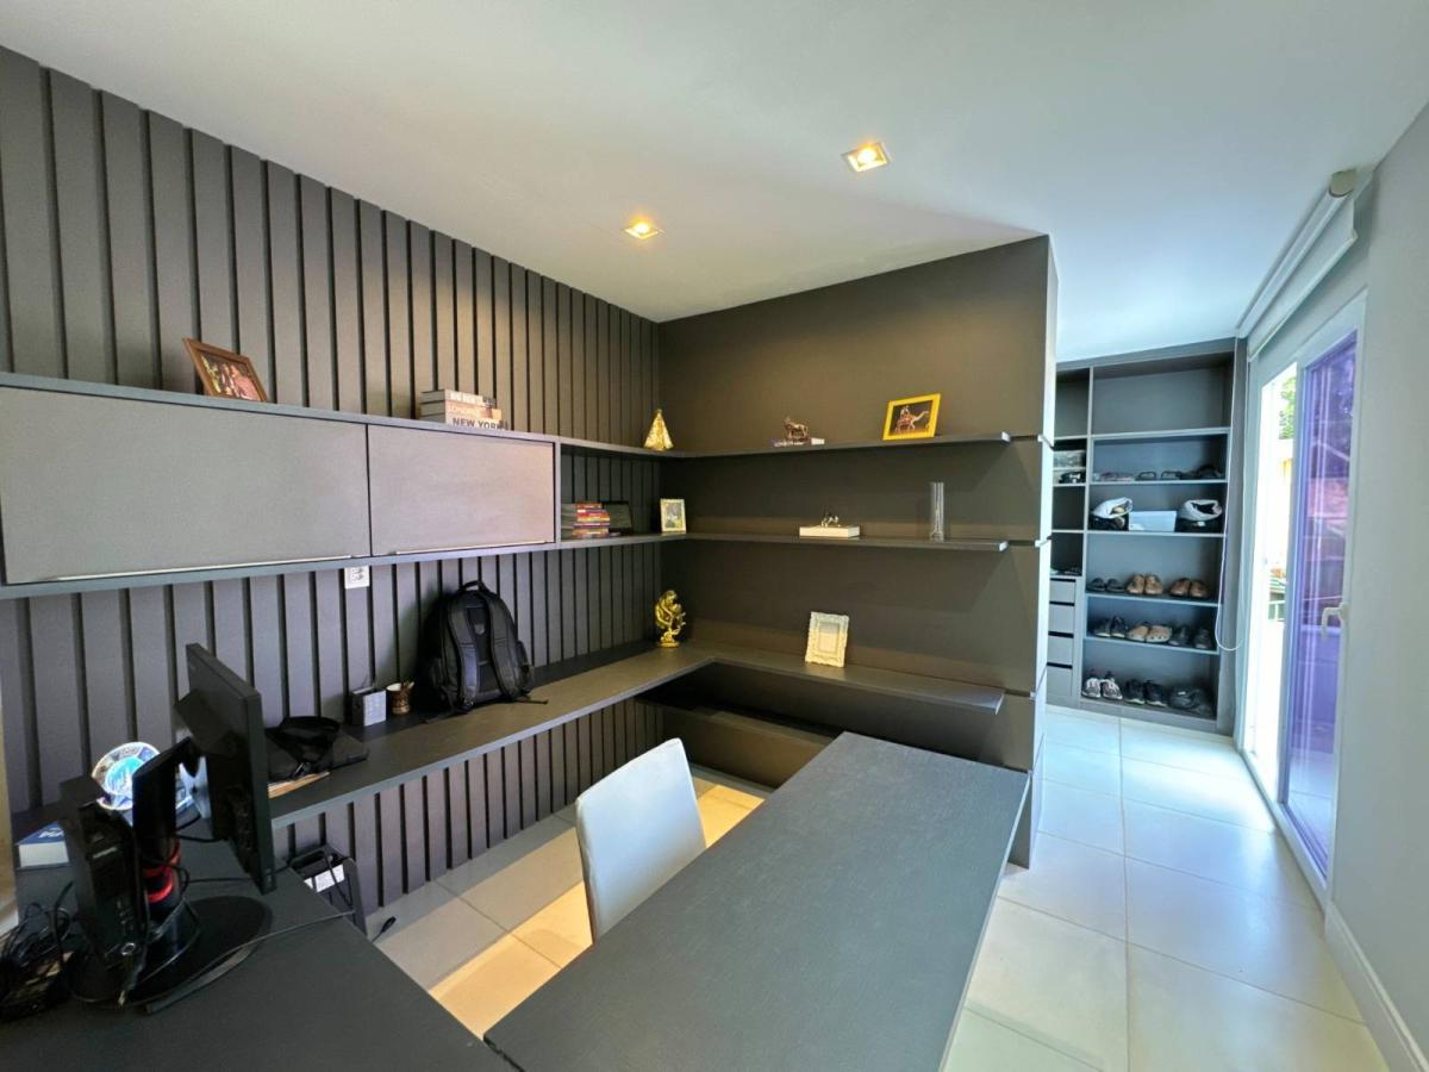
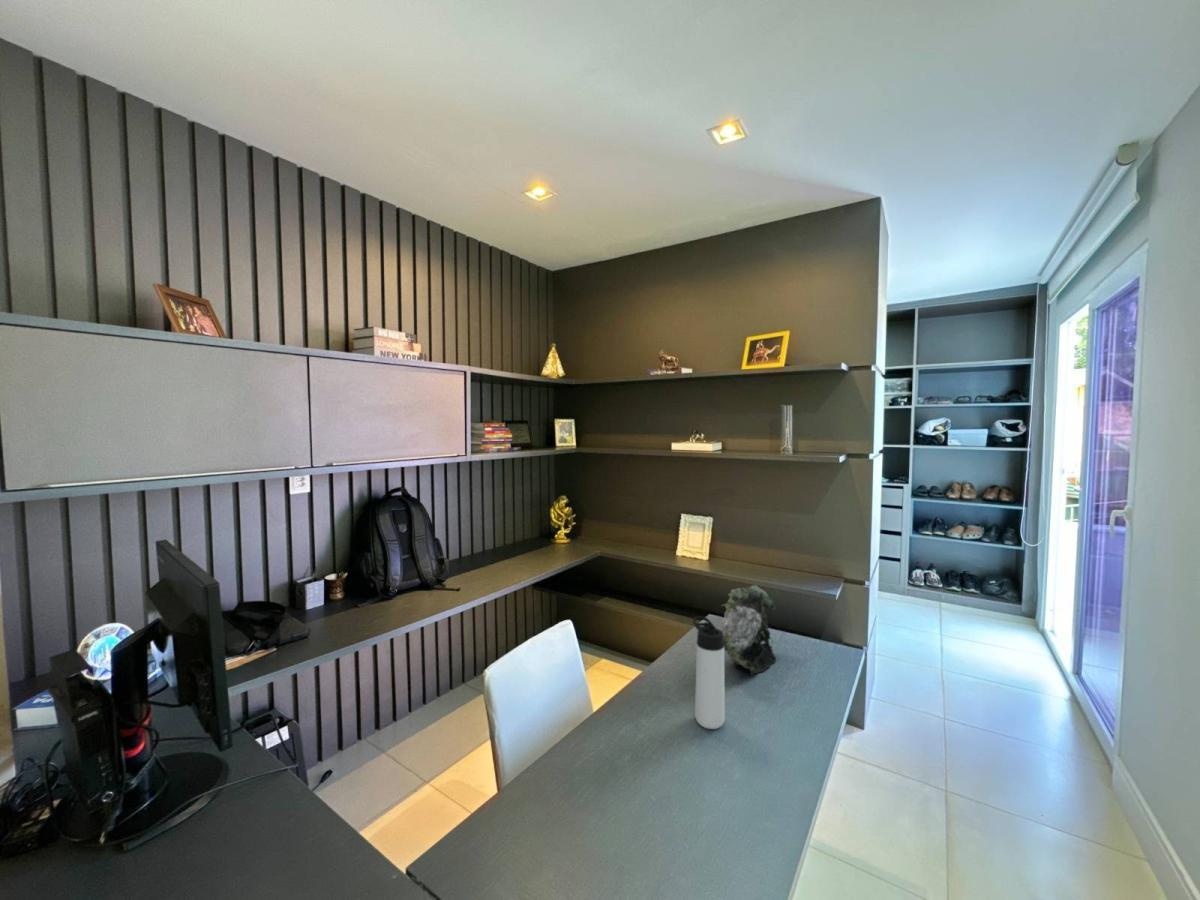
+ thermos bottle (706, 671)
+ dried flowers (745, 629)
